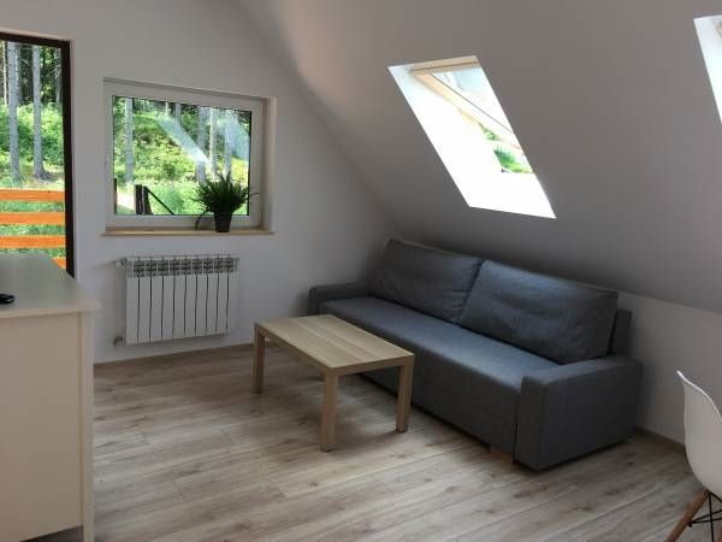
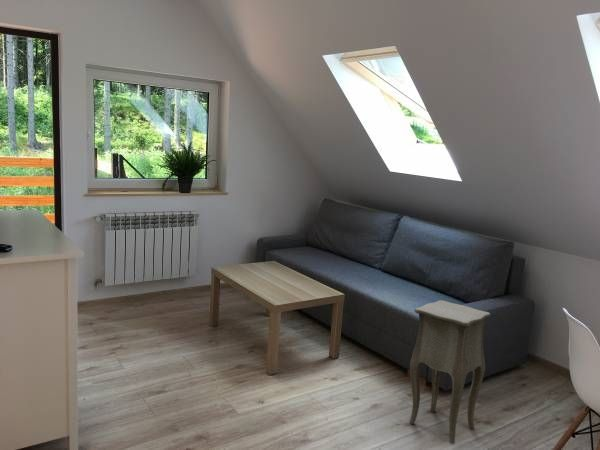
+ side table (447, 368)
